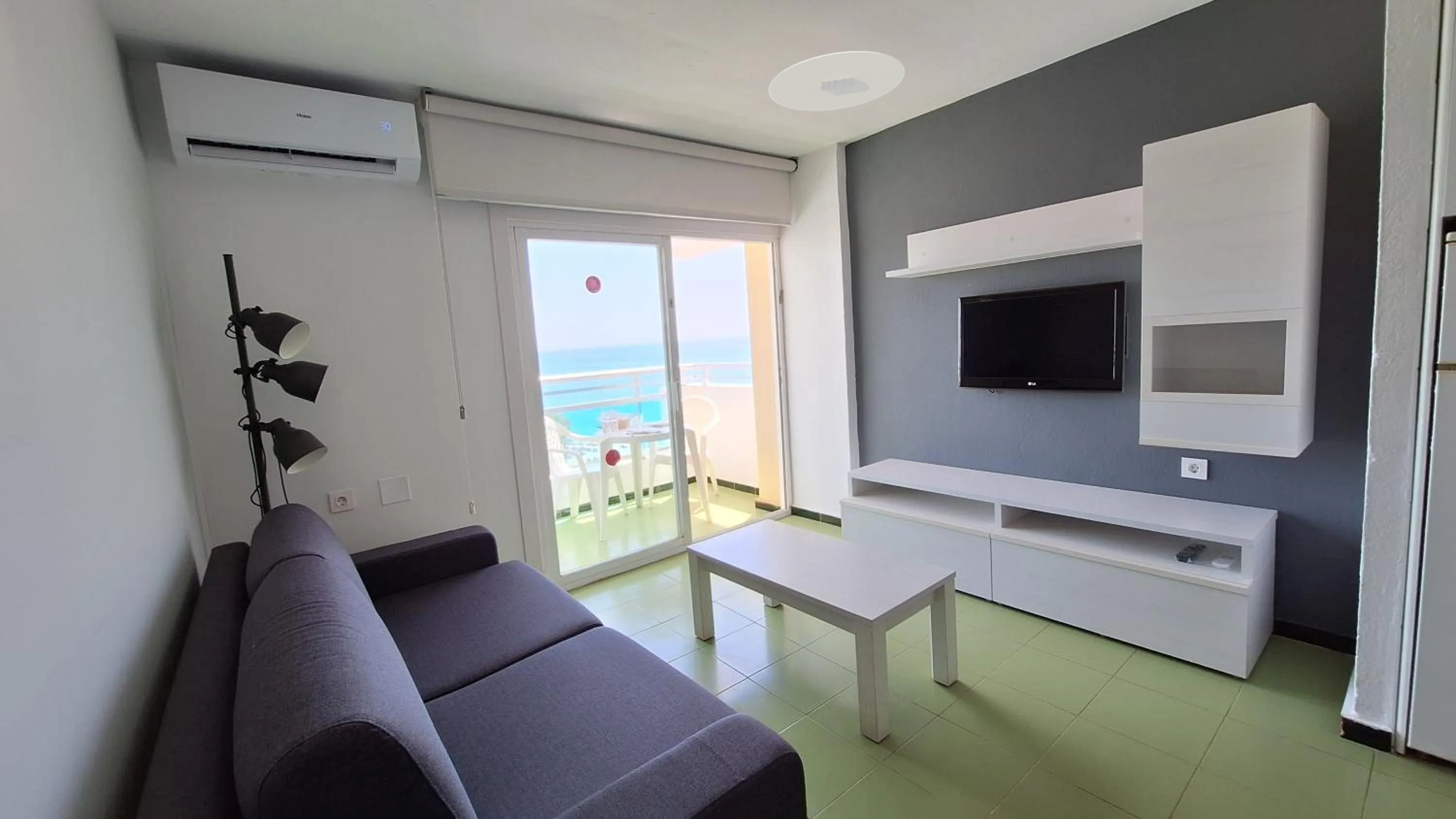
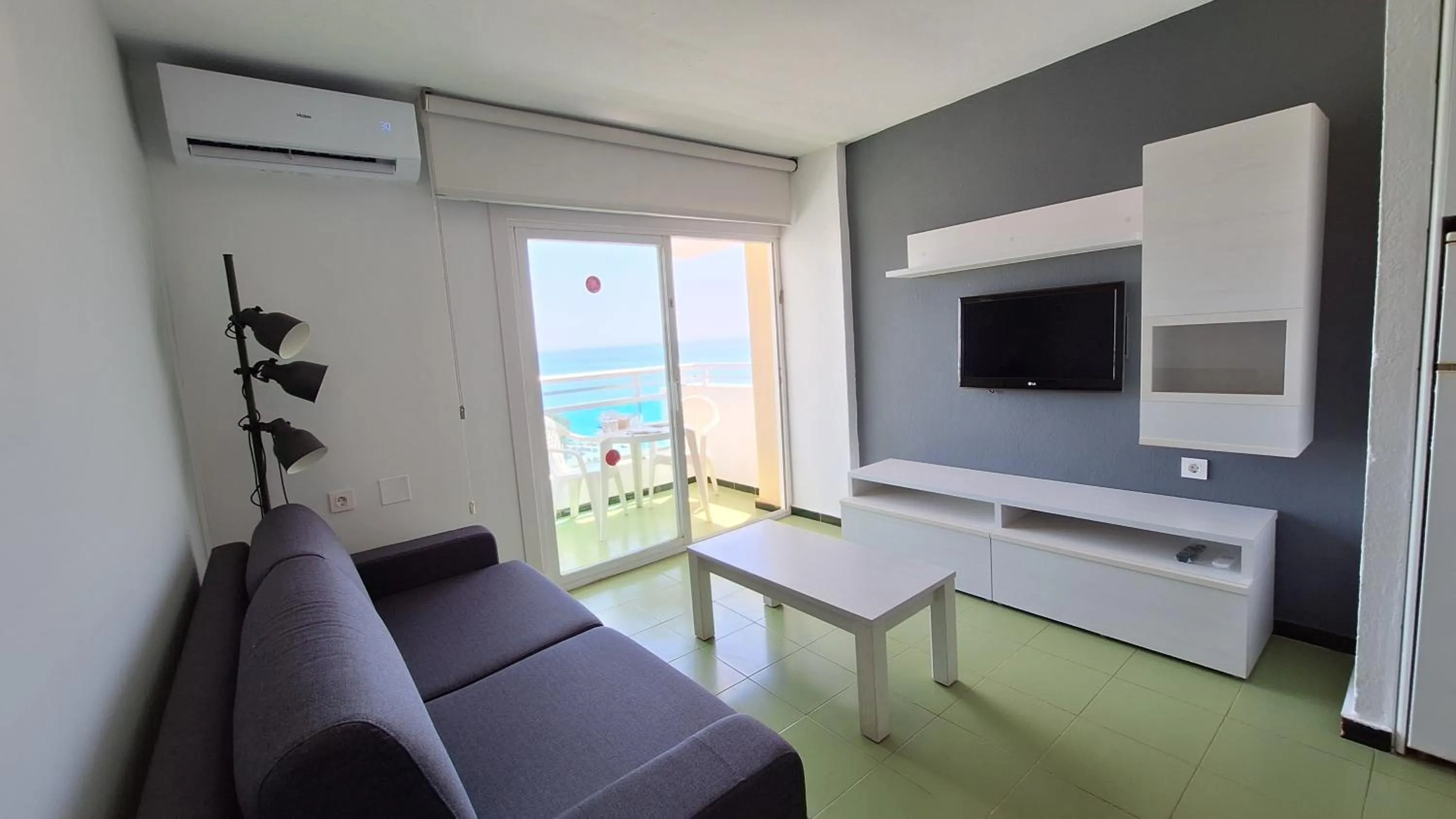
- ceiling light (835, 78)
